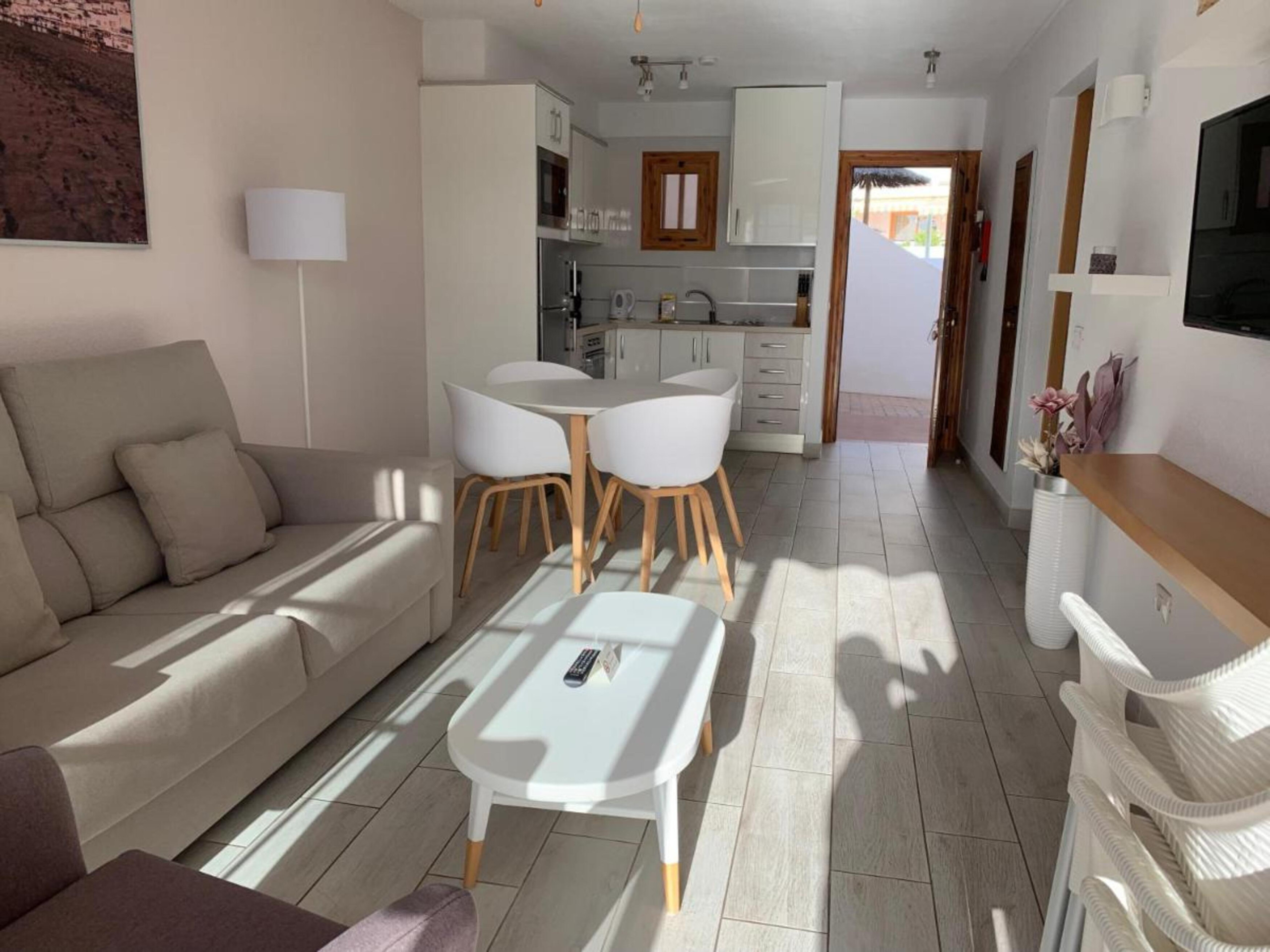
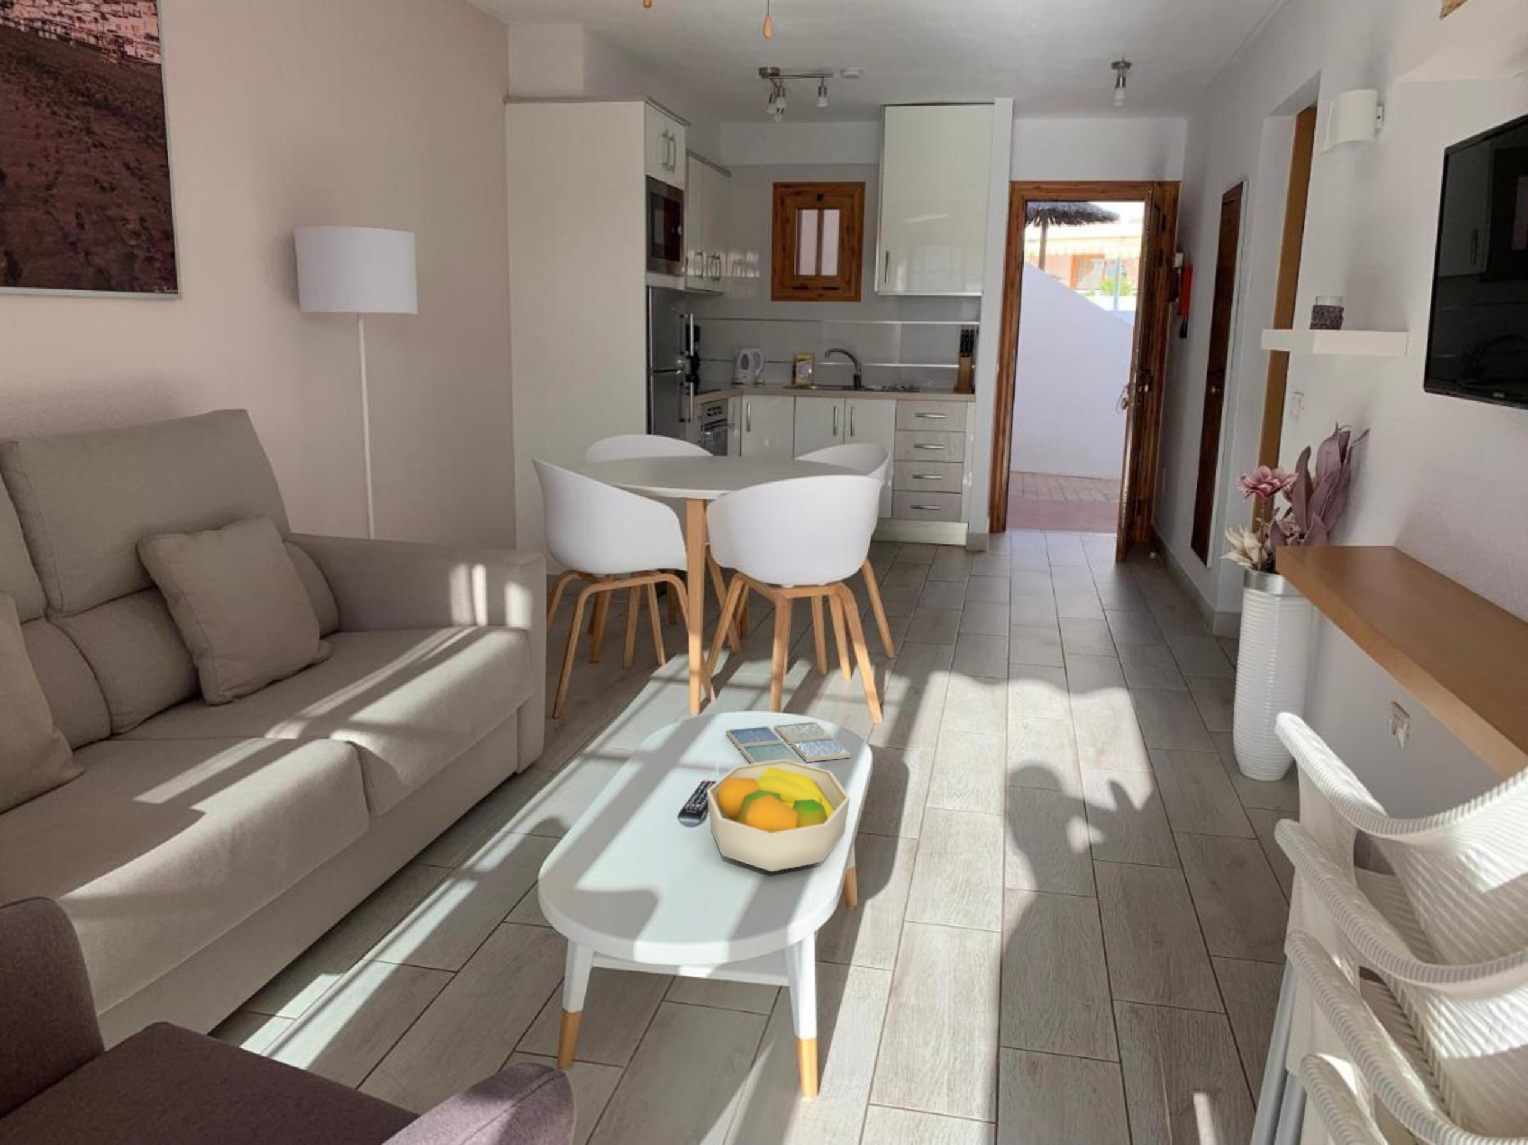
+ drink coaster (787, 742)
+ fruit bowl (777, 807)
